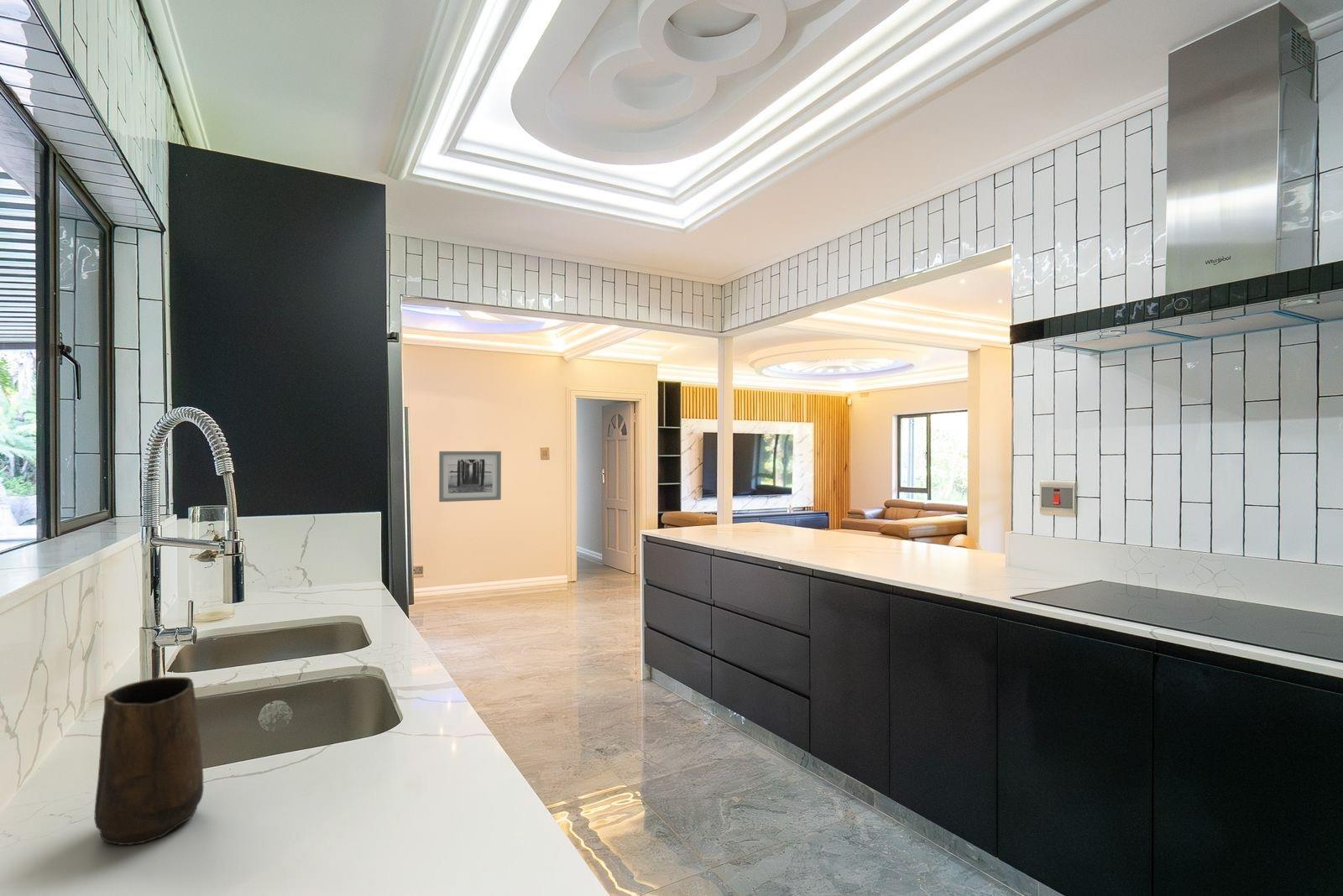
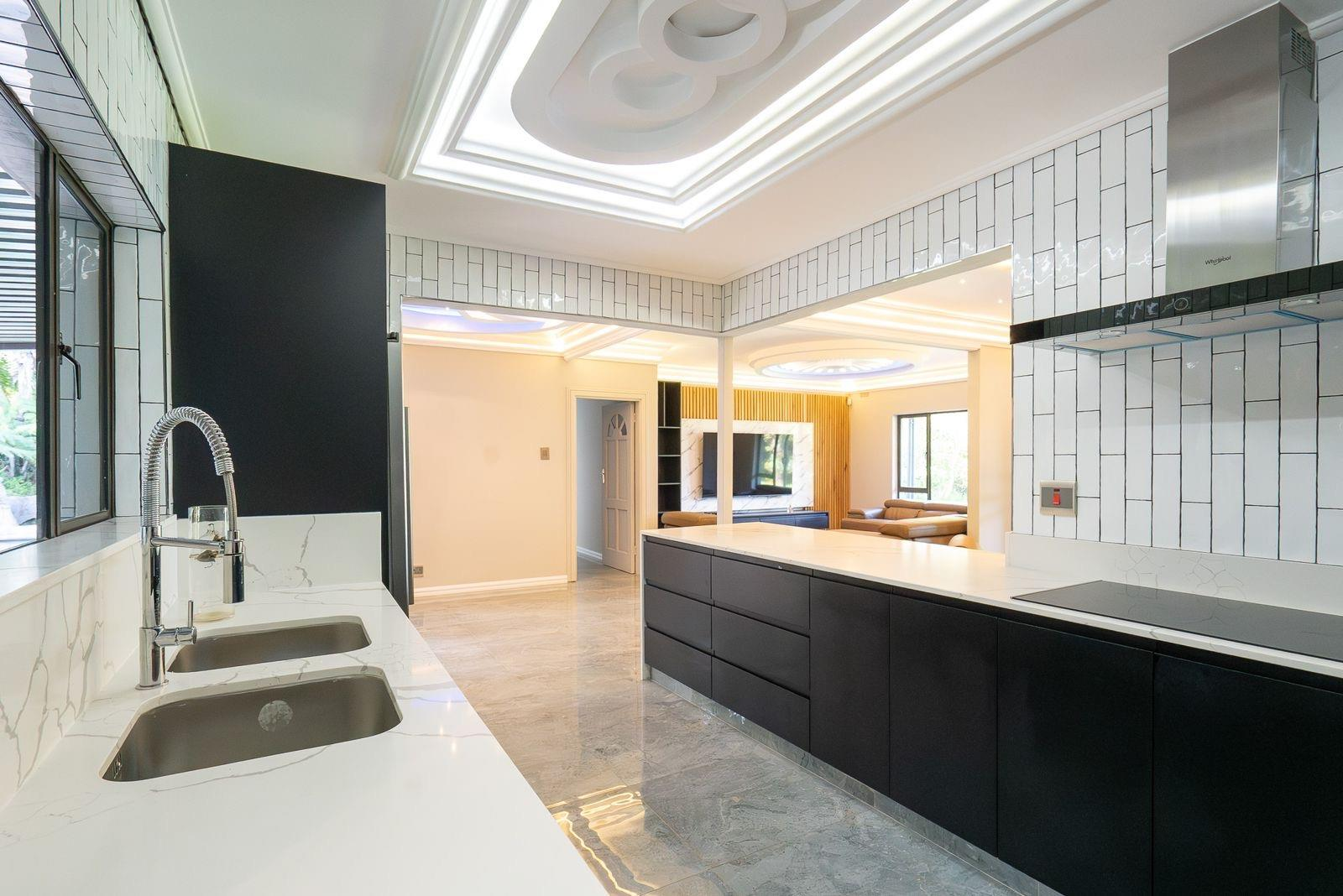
- wall art (470, 476)
- mug (154, 753)
